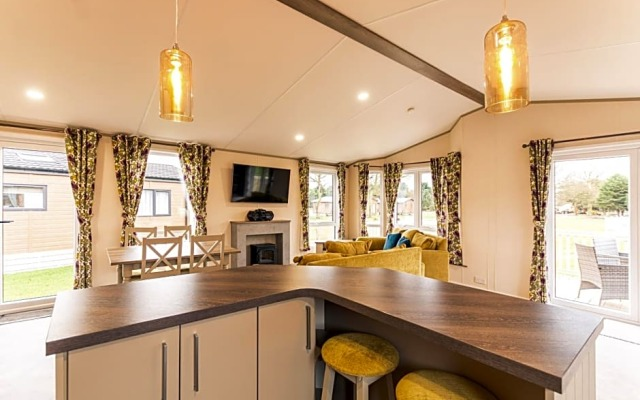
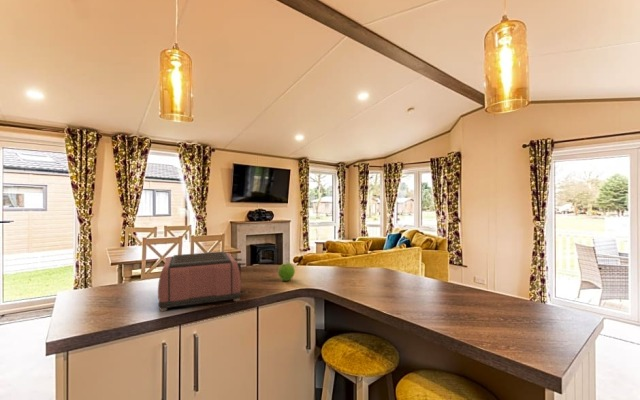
+ toaster (204, 276)
+ fruit (286, 271)
